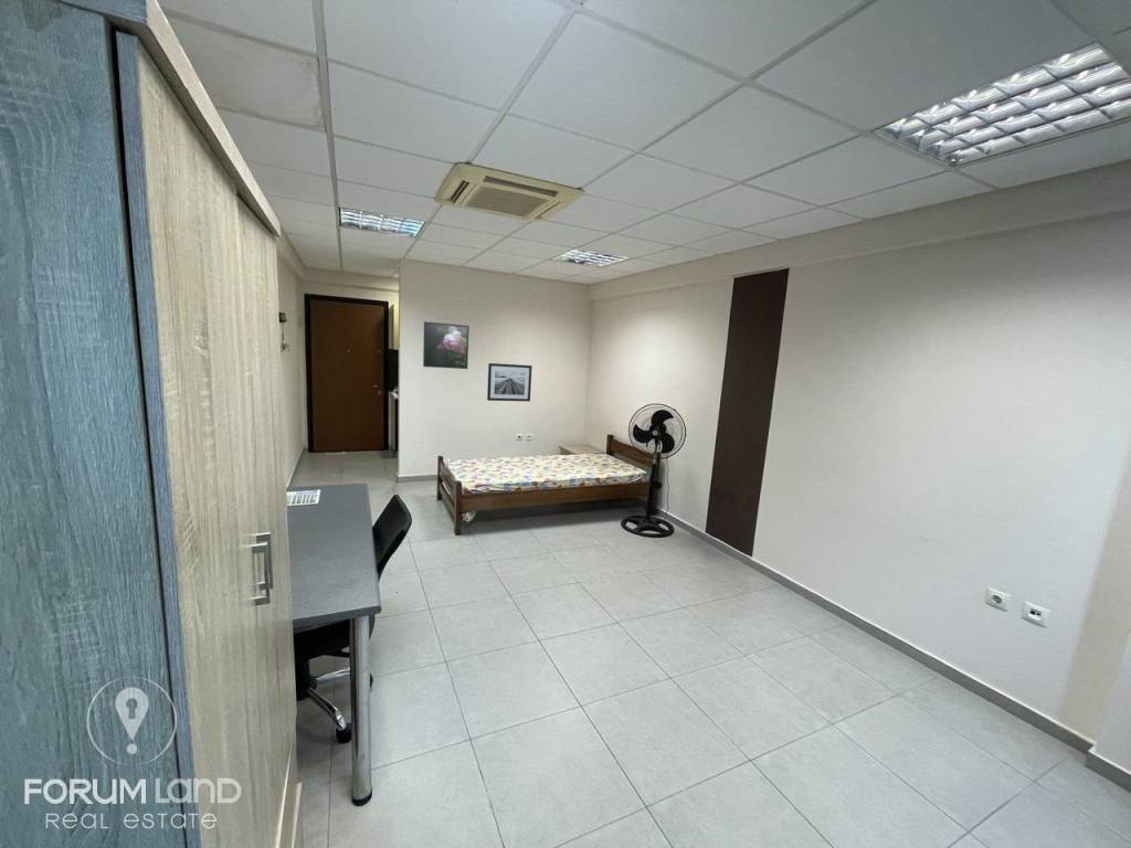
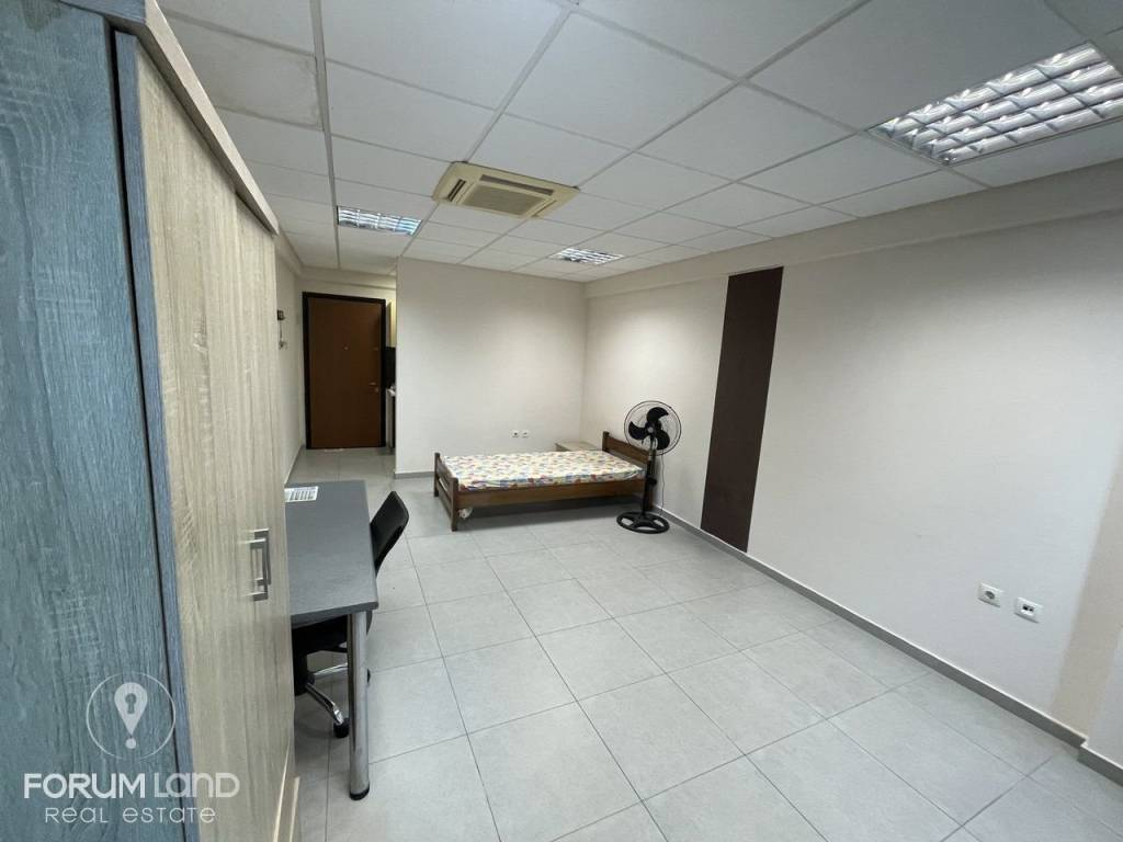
- wall art (509, 382)
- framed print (446, 346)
